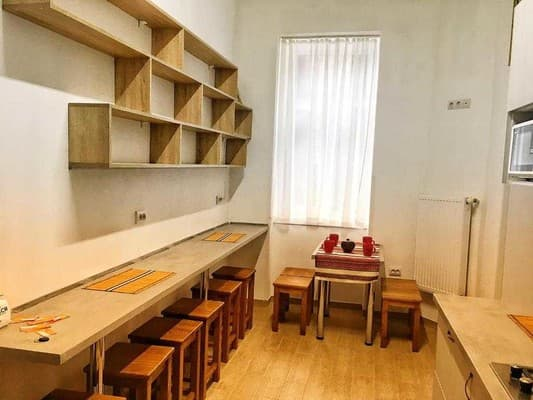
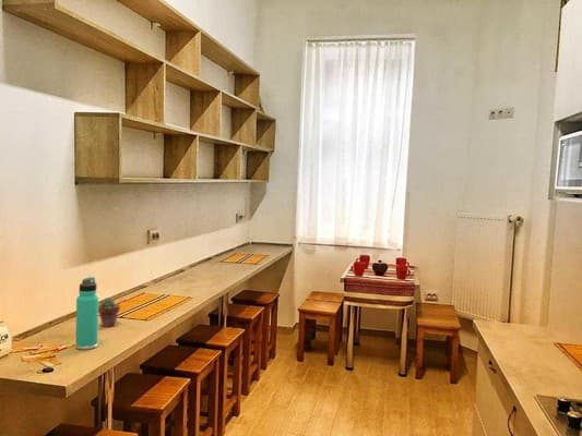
+ thermos bottle (86, 312)
+ potted succulent (108, 311)
